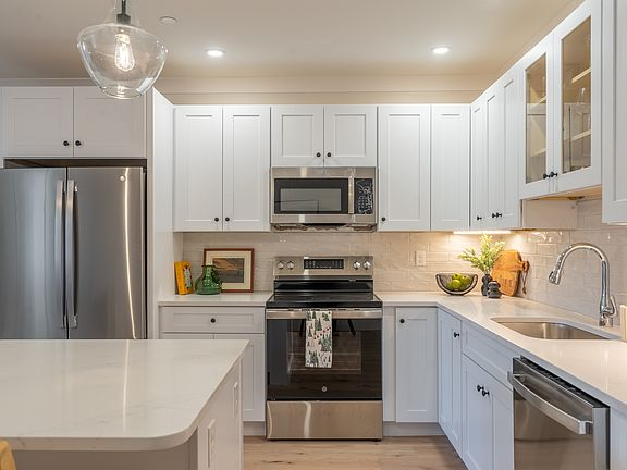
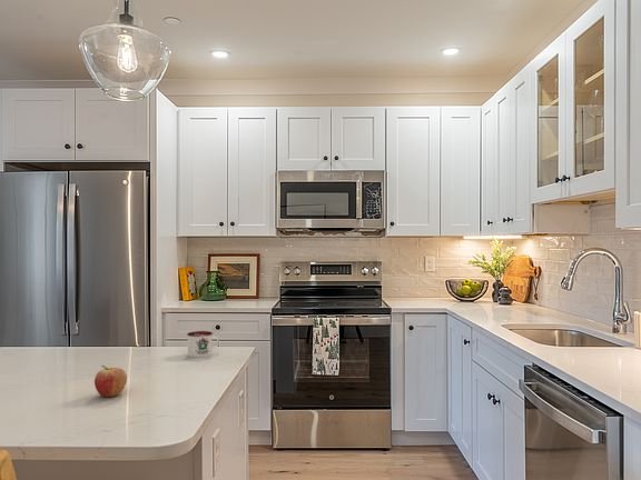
+ fruit (110, 380)
+ mug (203, 343)
